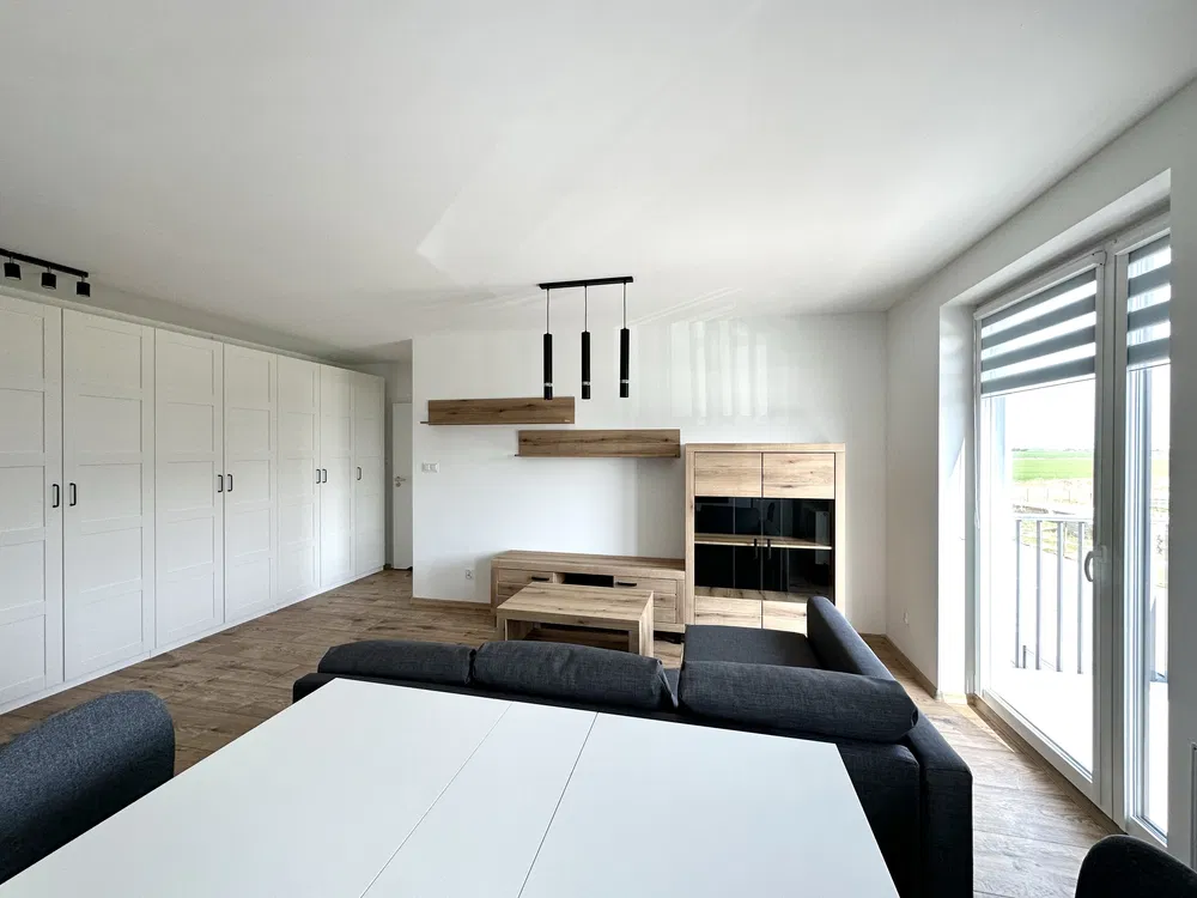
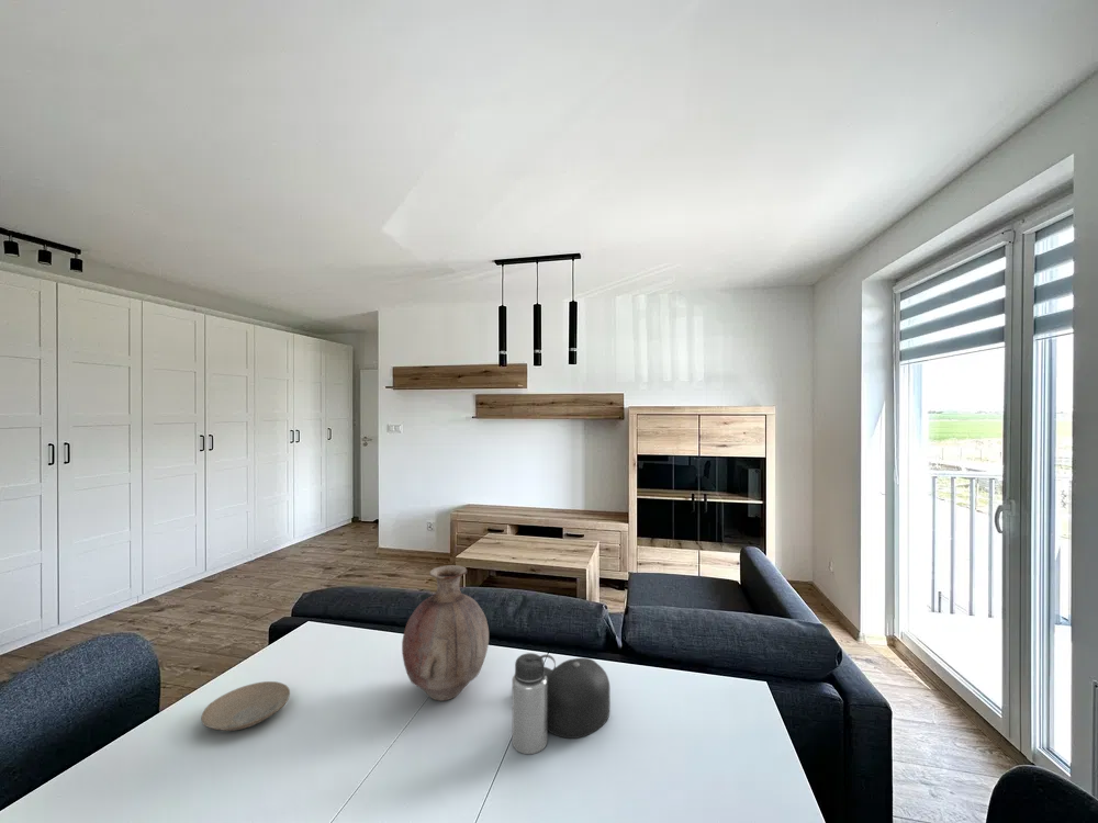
+ plate (247, 708)
+ vase (446, 631)
+ water bottle (562, 672)
